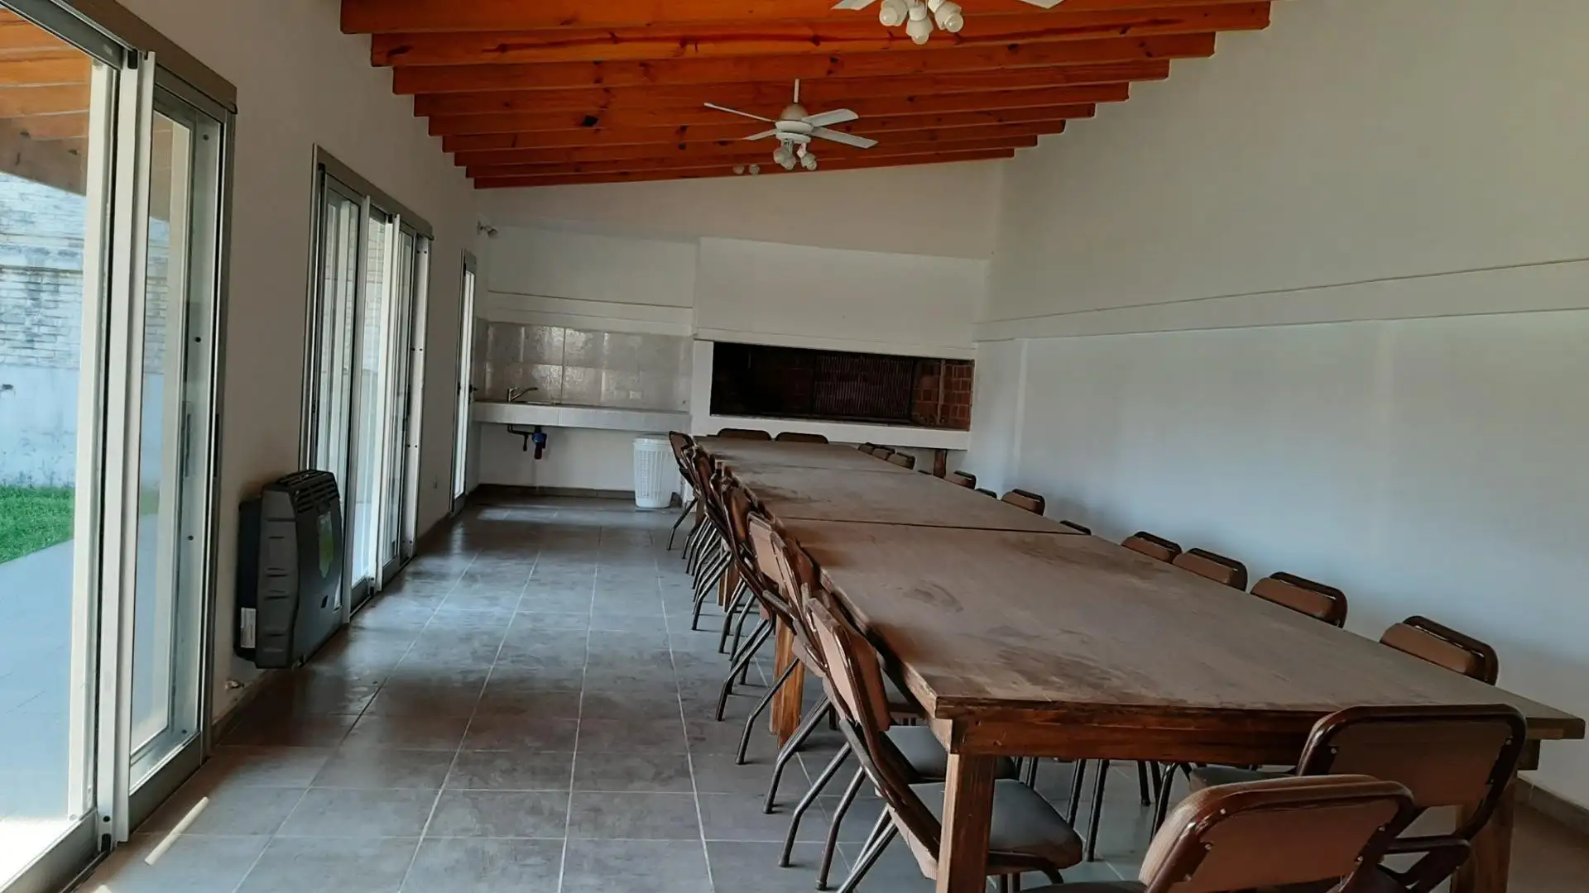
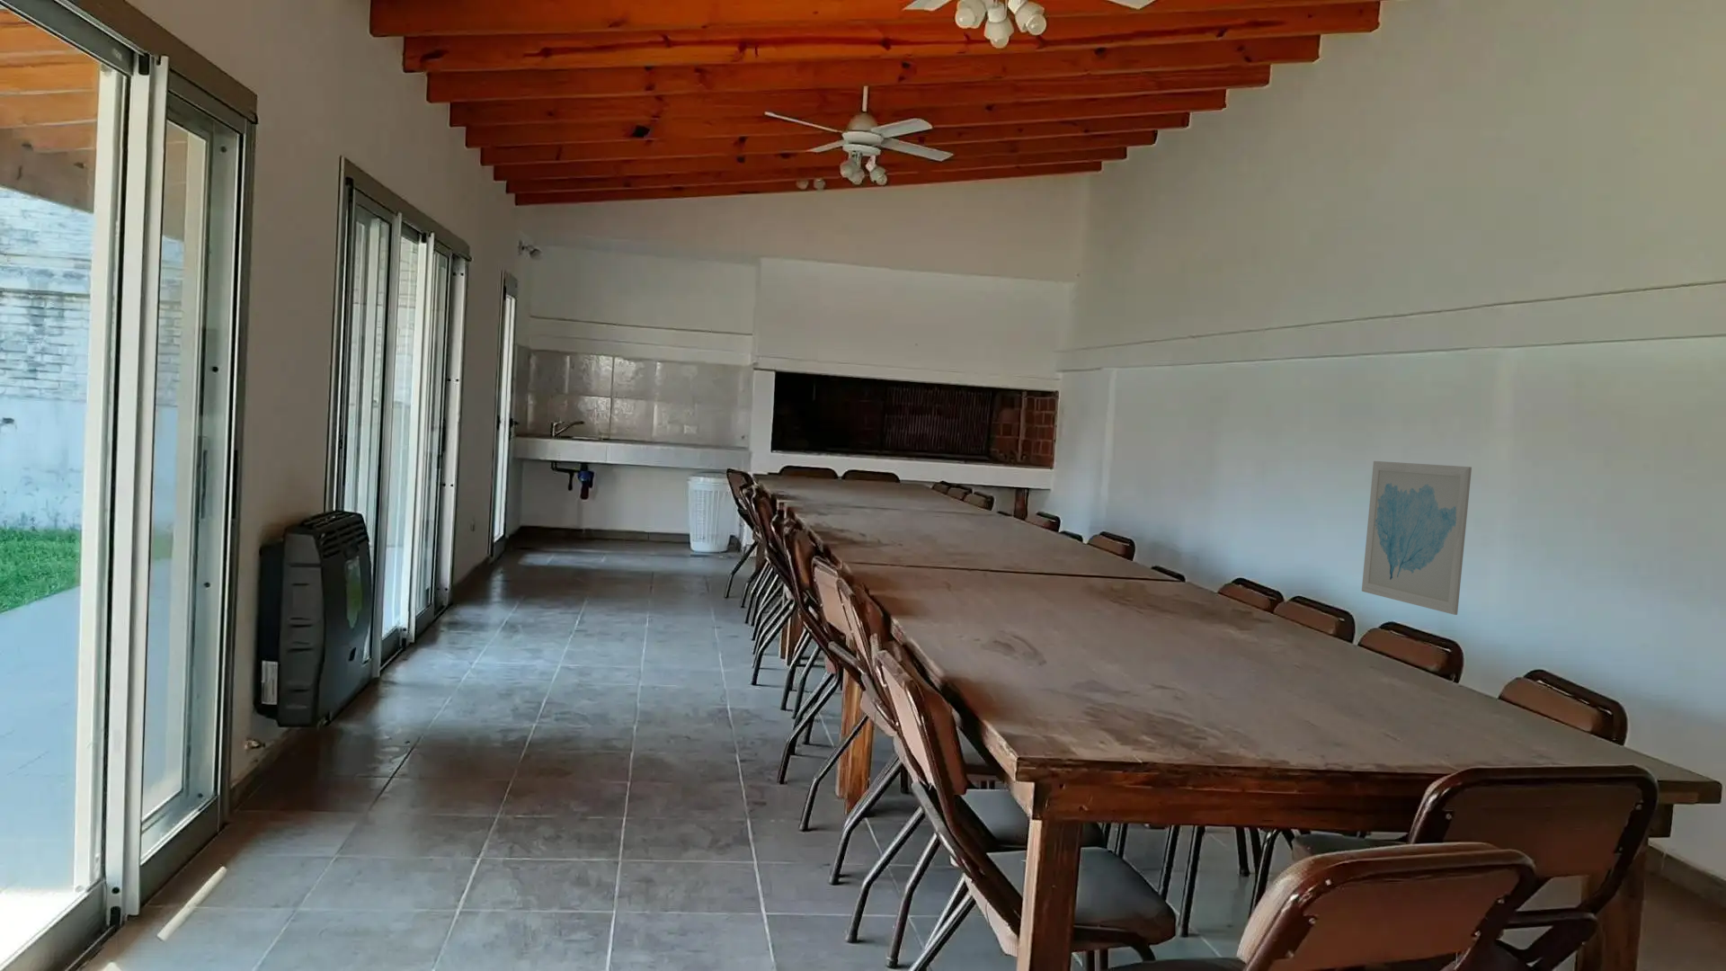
+ wall art (1412, 534)
